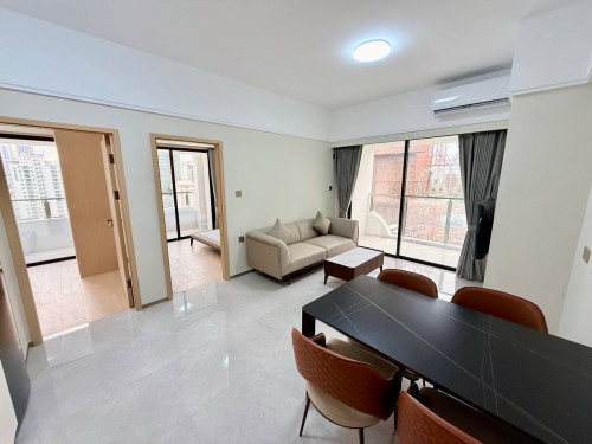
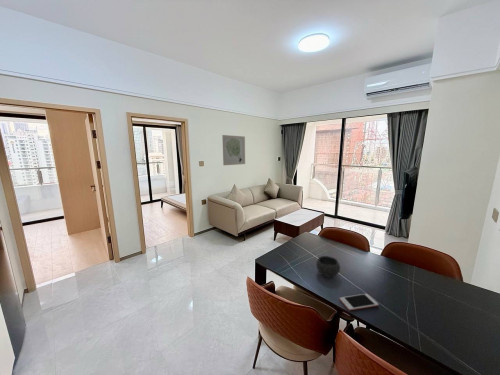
+ cell phone (358, 301)
+ wall art (234, 150)
+ bowl (327, 267)
